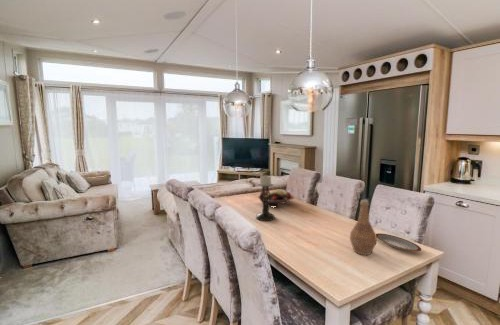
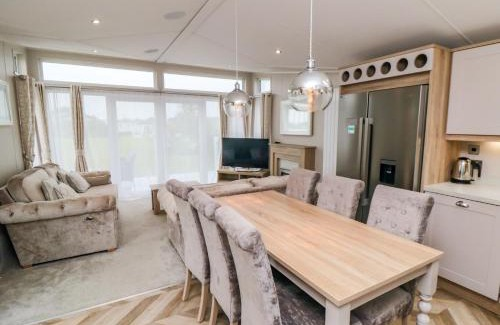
- vase (363, 226)
- fruit basket (276, 196)
- plate (396, 243)
- candle holder (265, 196)
